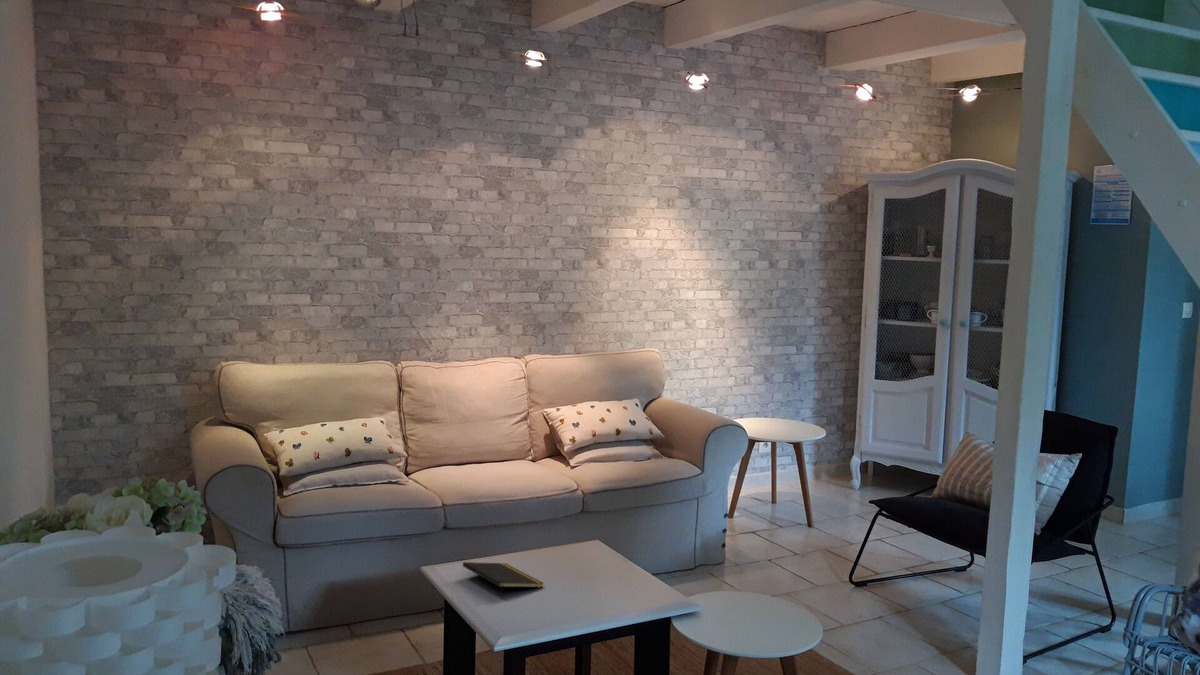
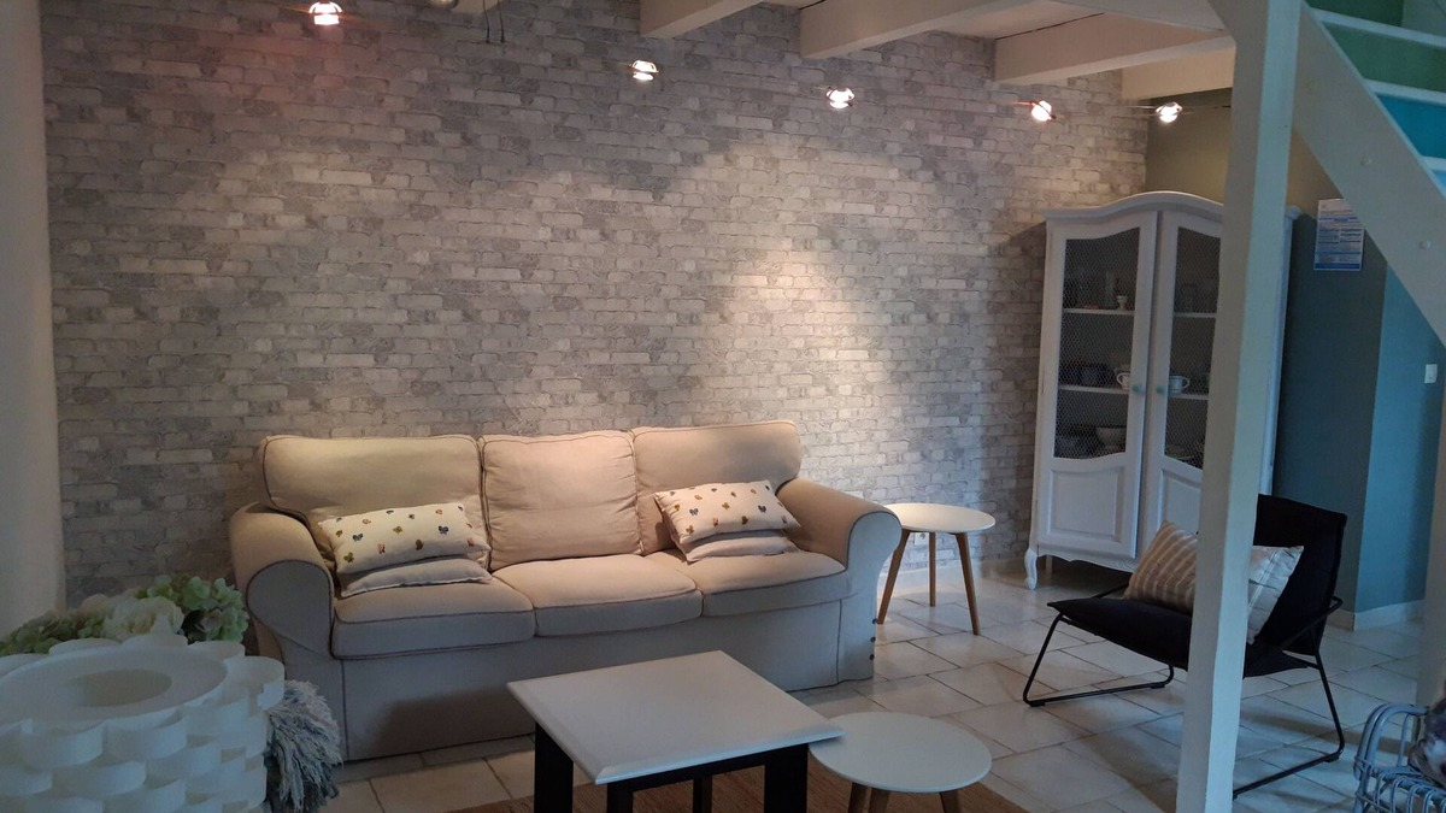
- notepad (502, 574)
